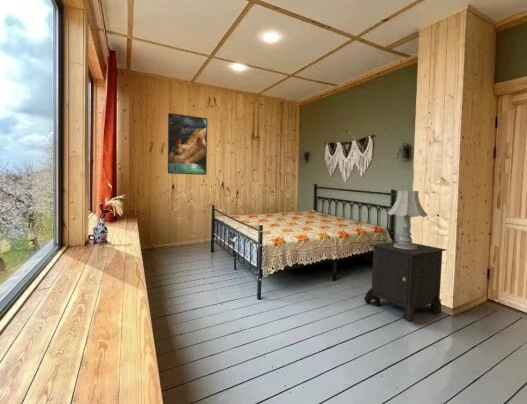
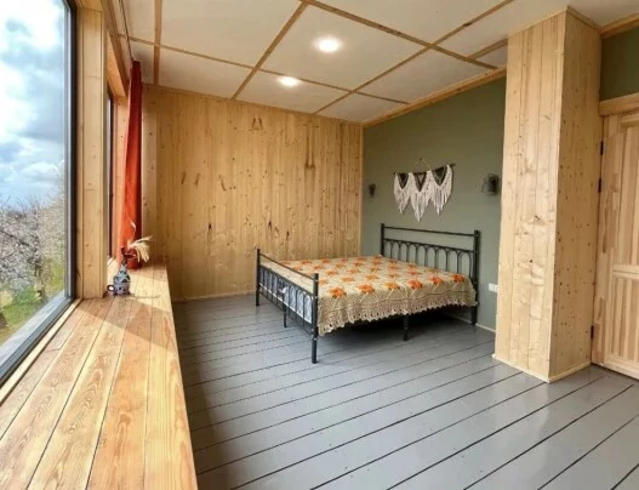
- table lamp (406, 218)
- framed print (187, 145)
- nightstand (405, 277)
